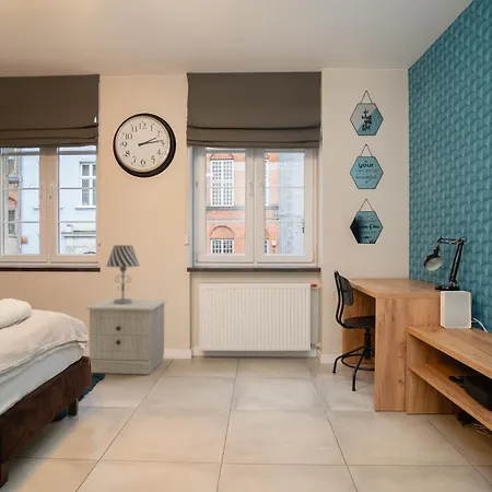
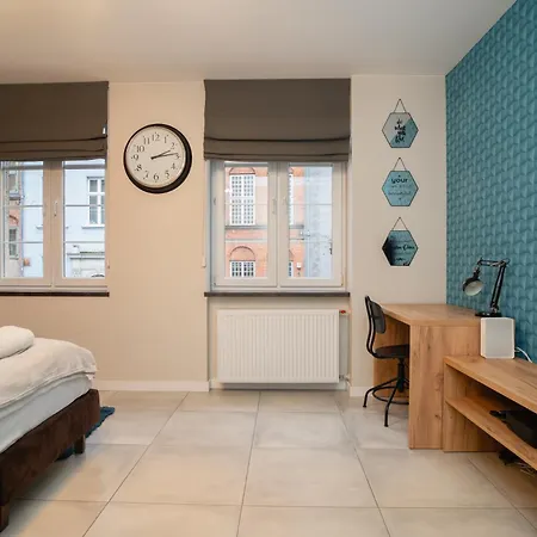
- nightstand (127, 335)
- table lamp (122, 273)
